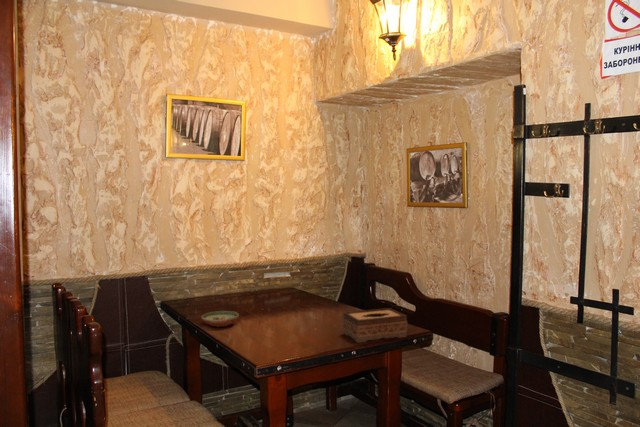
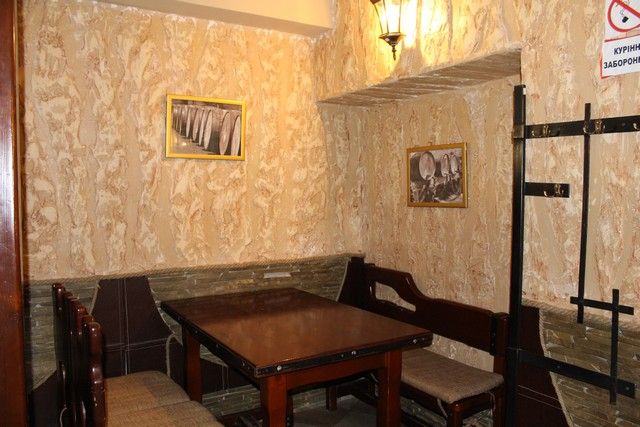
- tissue box (374, 324)
- decorative bowl (220, 319)
